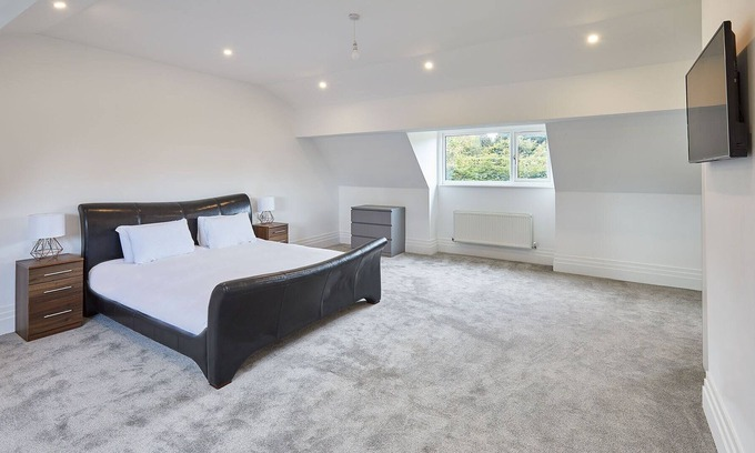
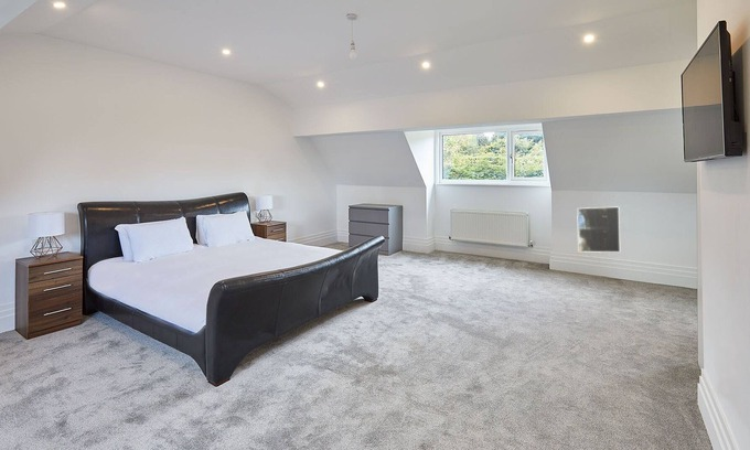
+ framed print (598, 229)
